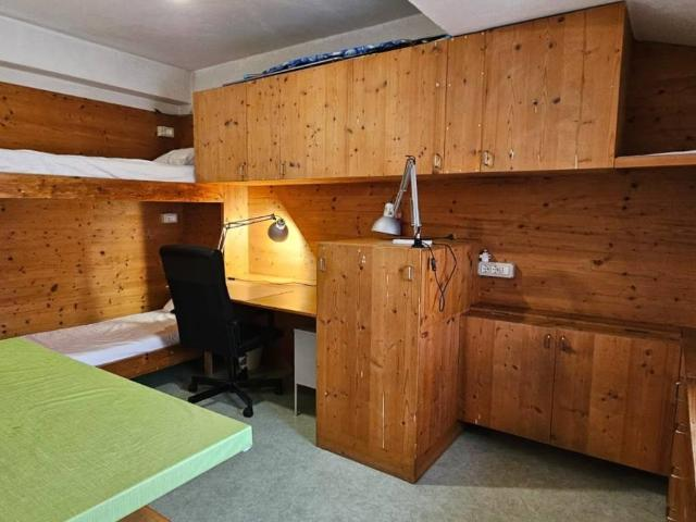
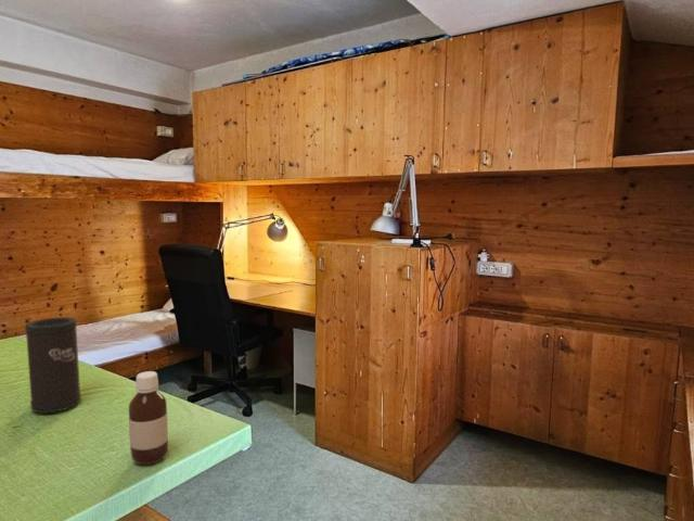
+ speaker (53, 364)
+ bottle (147, 416)
